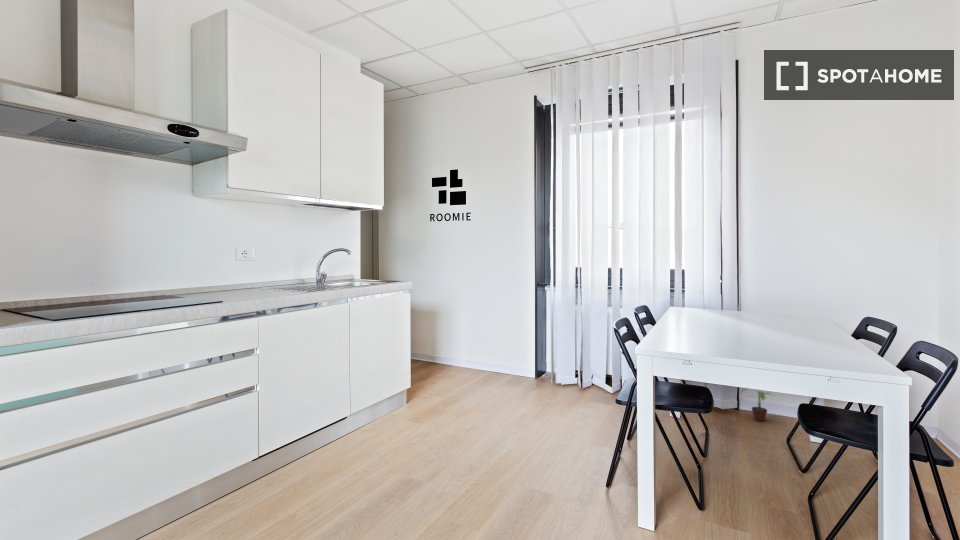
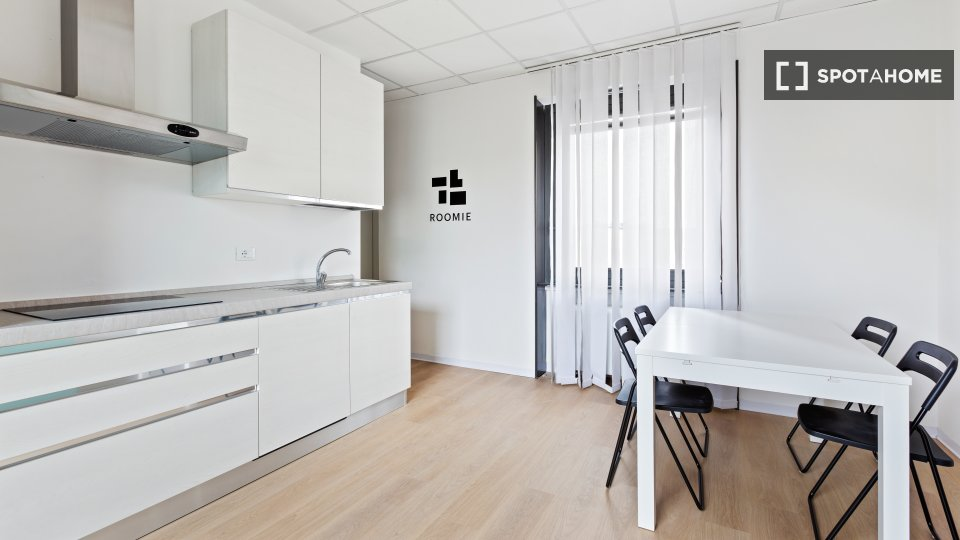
- potted plant (758, 404)
